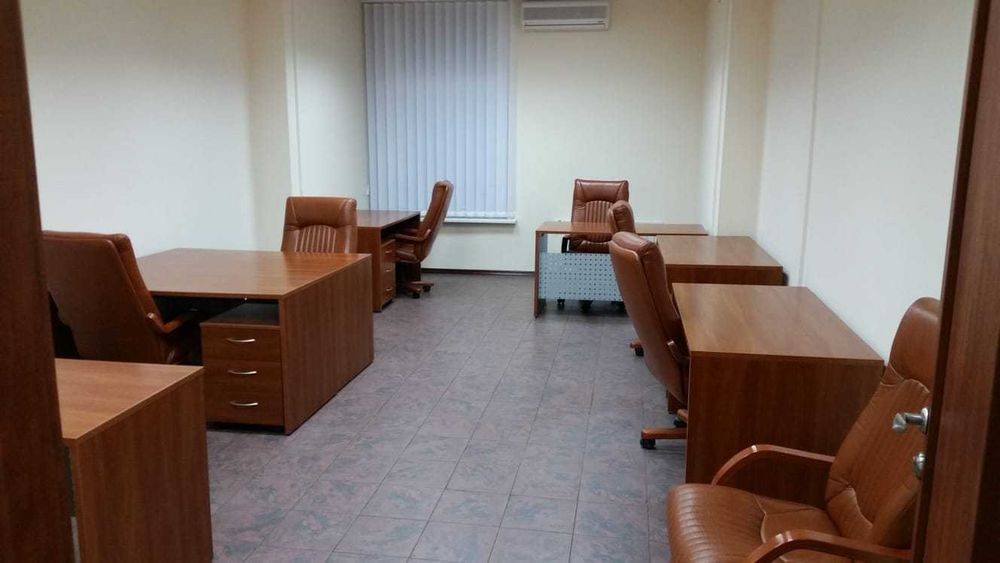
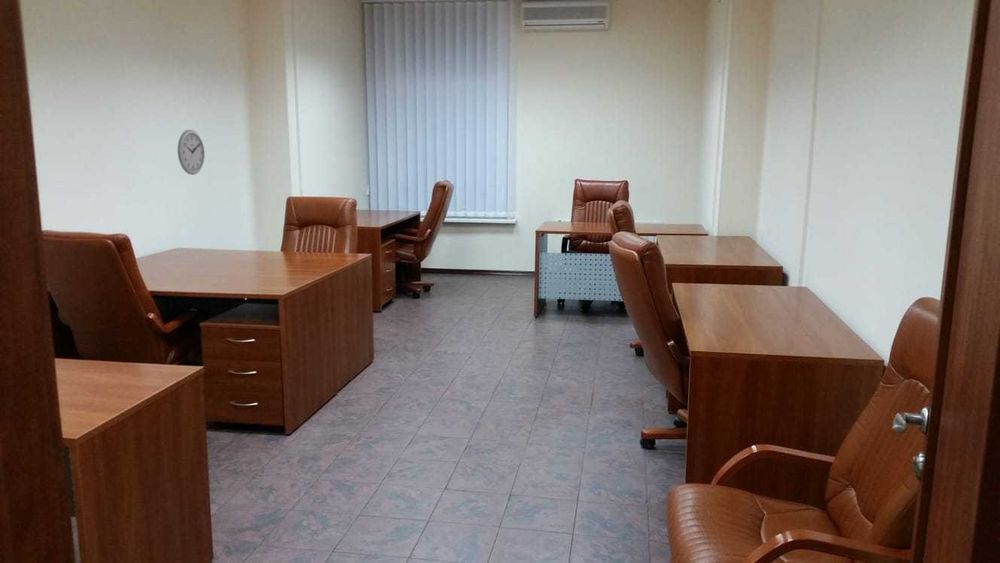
+ wall clock (192, 152)
